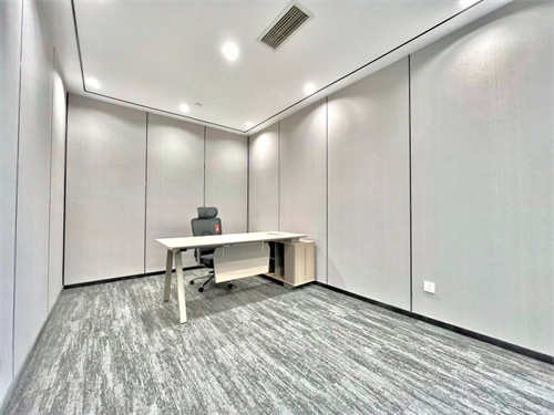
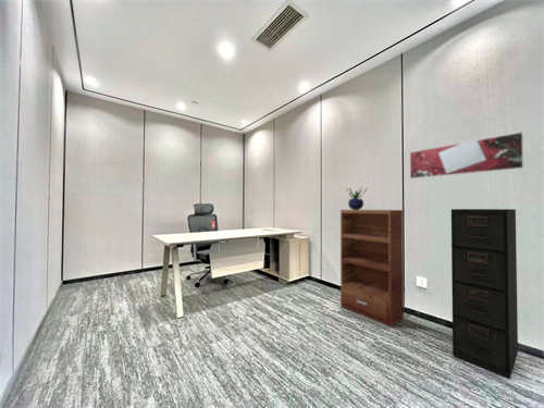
+ bookshelf (369, 260)
+ potted plant (356, 197)
+ filing cabinet (484, 281)
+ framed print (458, 159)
